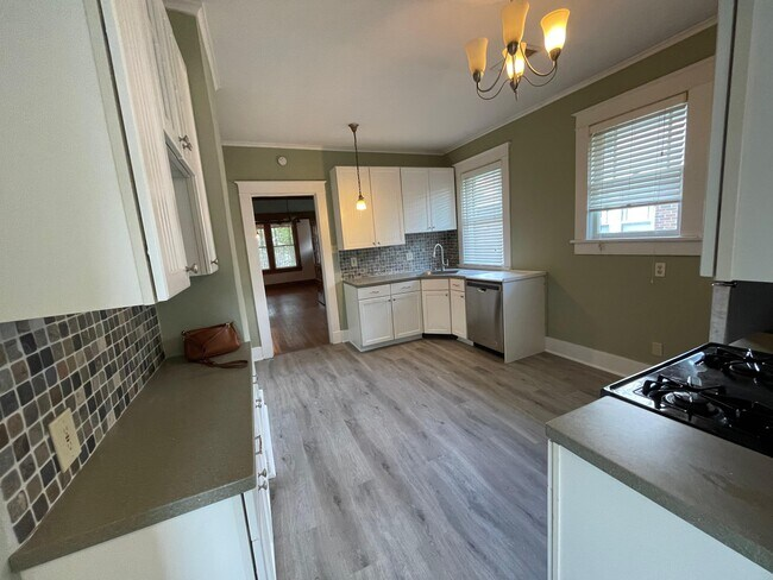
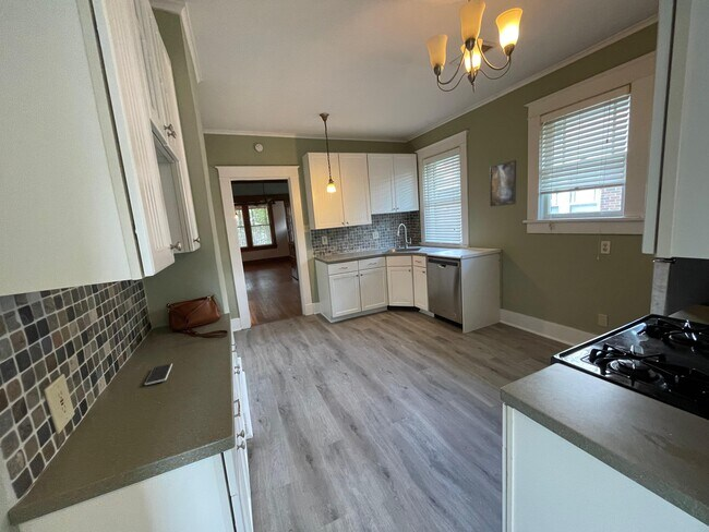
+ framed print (502, 184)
+ smartphone (159, 373)
